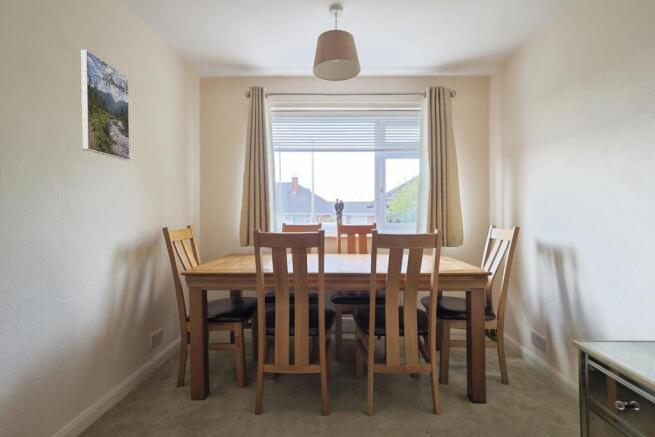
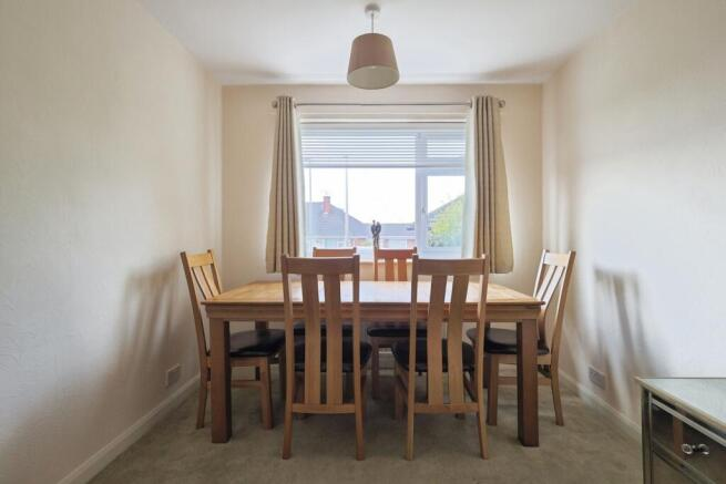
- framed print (107, 110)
